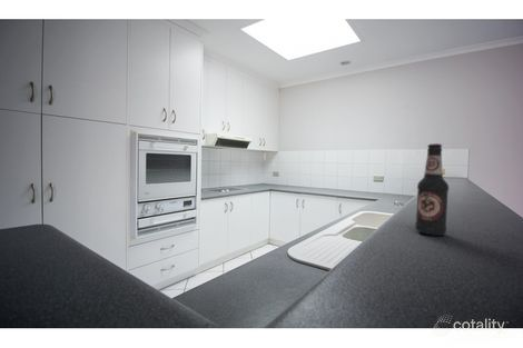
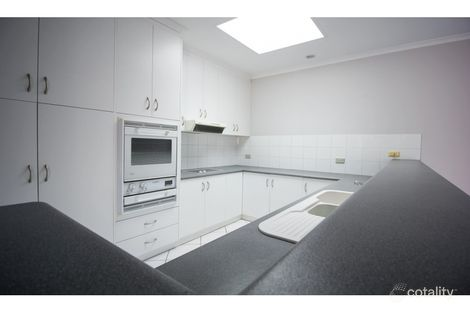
- bottle (432, 188)
